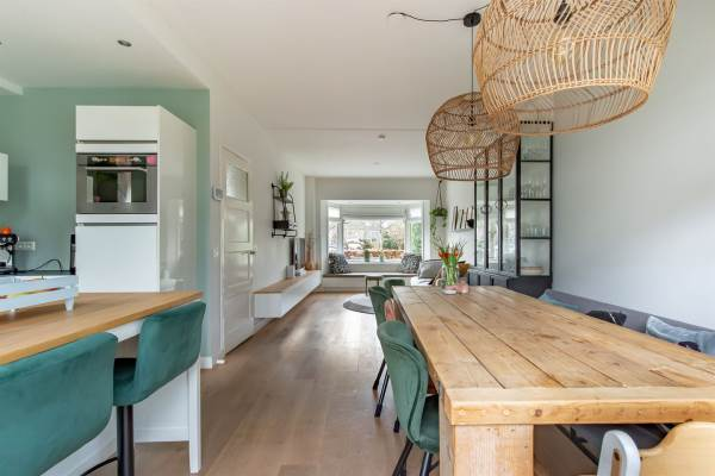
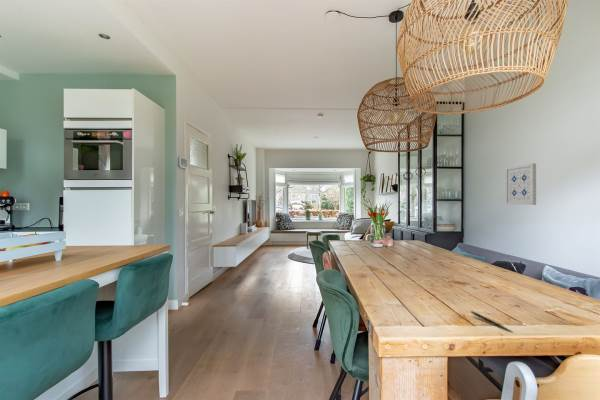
+ wall art (519, 185)
+ pen (490, 321)
